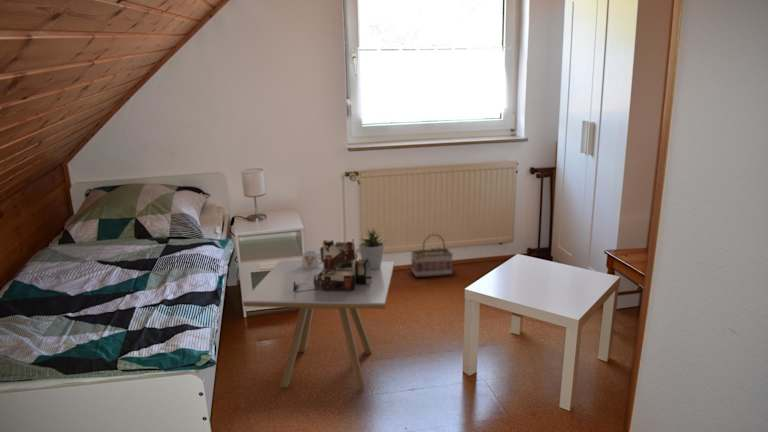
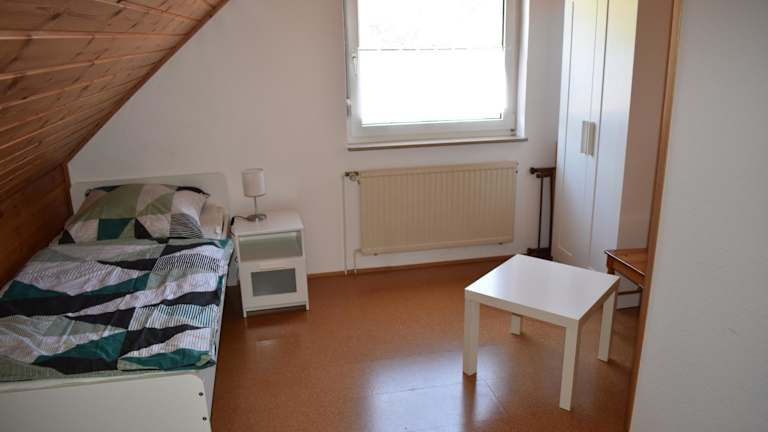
- ruined building (332, 261)
- side table (341, 320)
- basket (431, 252)
- mug (313, 259)
- potted plant (372, 247)
